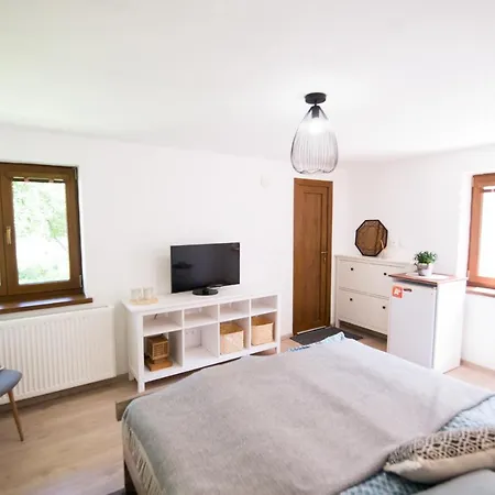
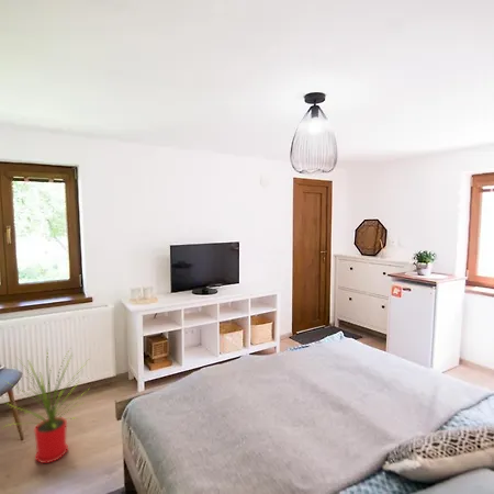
+ house plant (52, 406)
